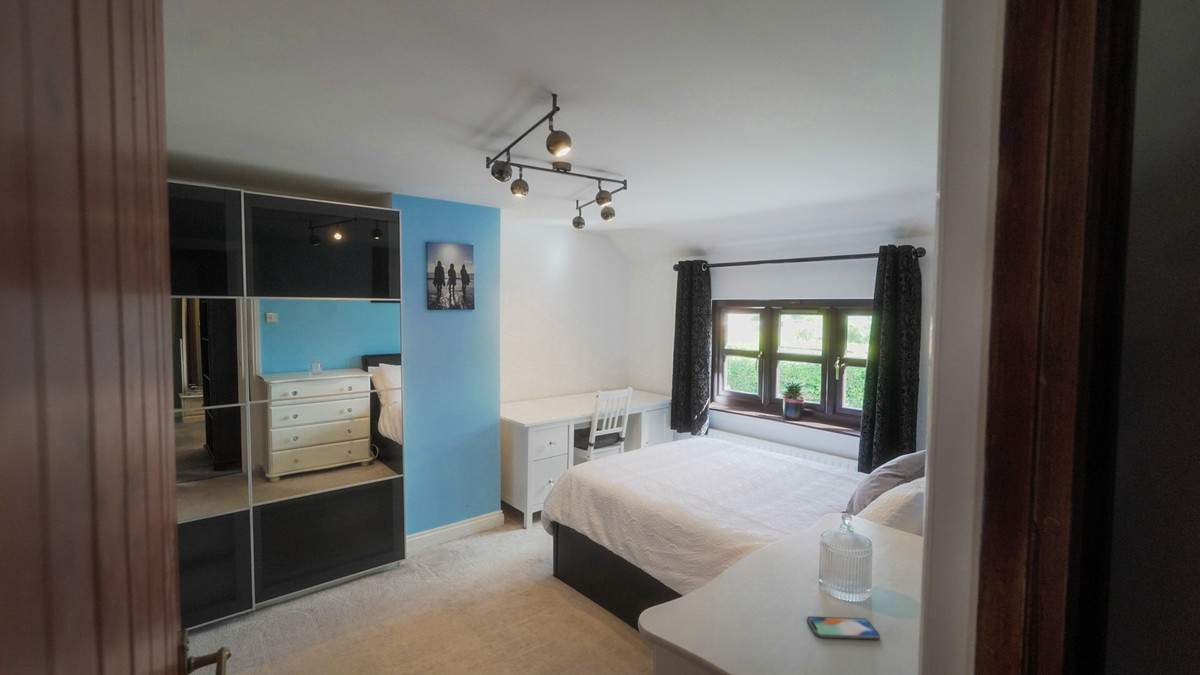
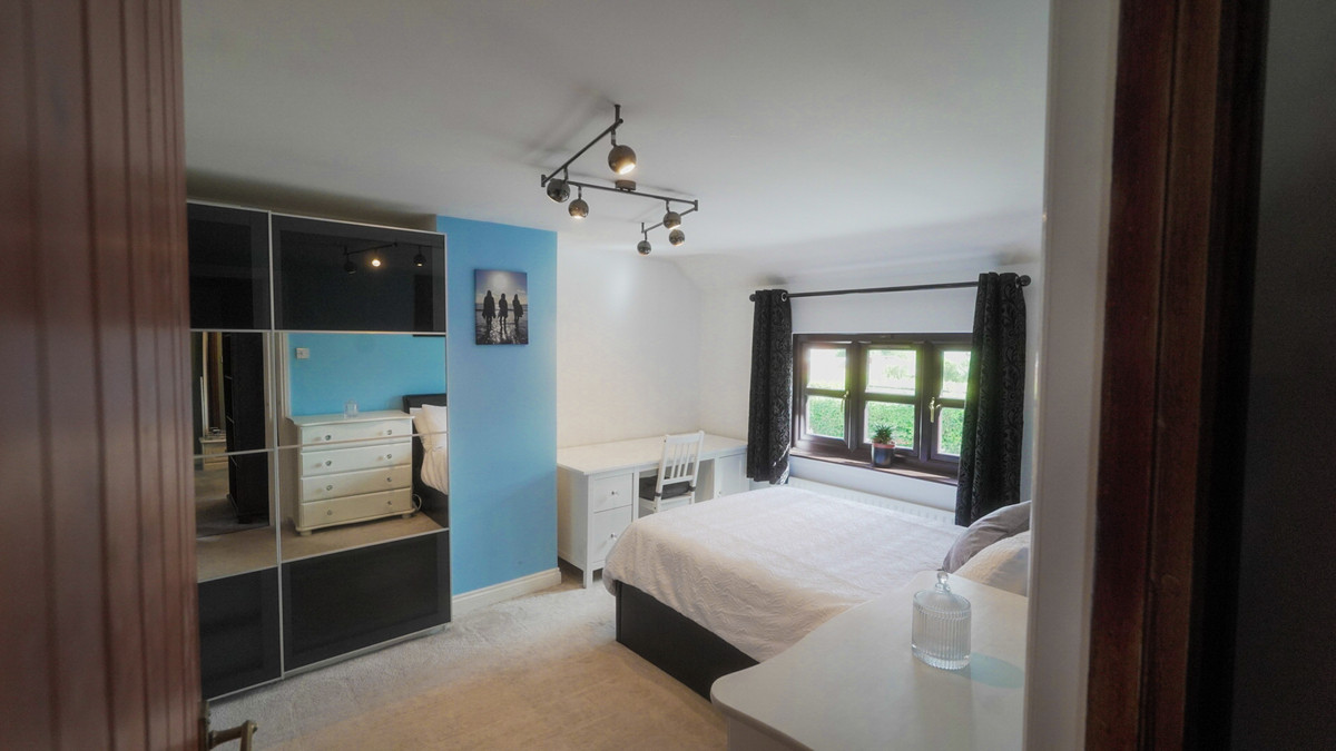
- smartphone (842, 627)
